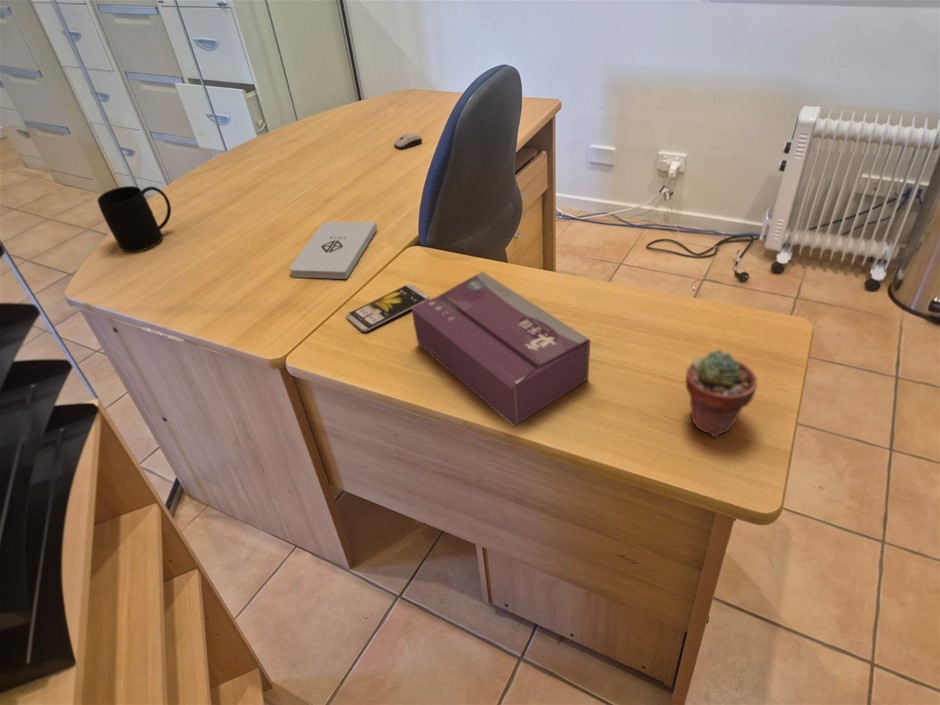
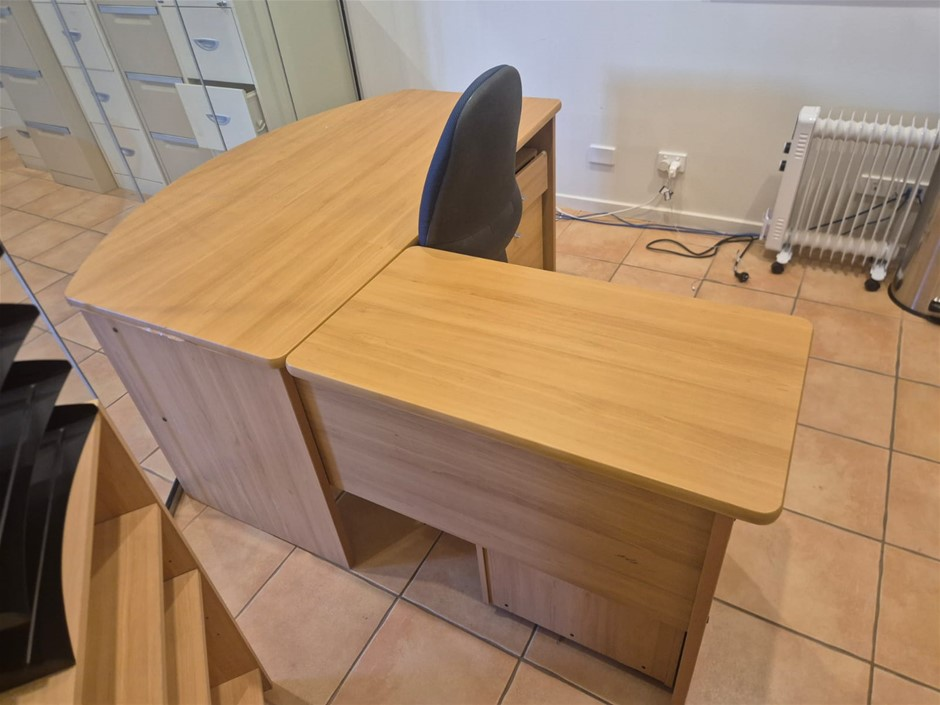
- potted succulent (718, 389)
- computer mouse (407, 139)
- tissue box (497, 341)
- mug (140, 215)
- notepad (334, 248)
- smartphone (387, 306)
